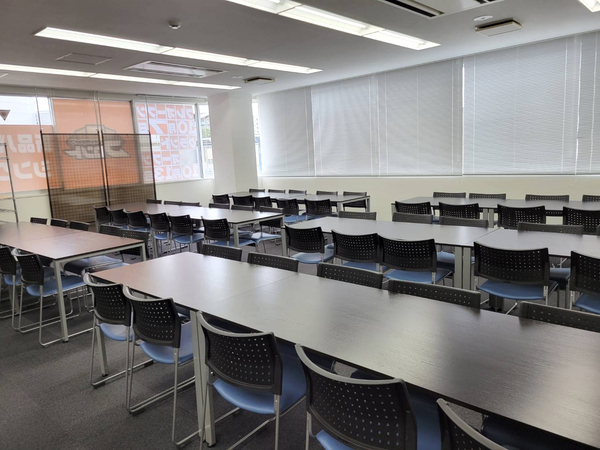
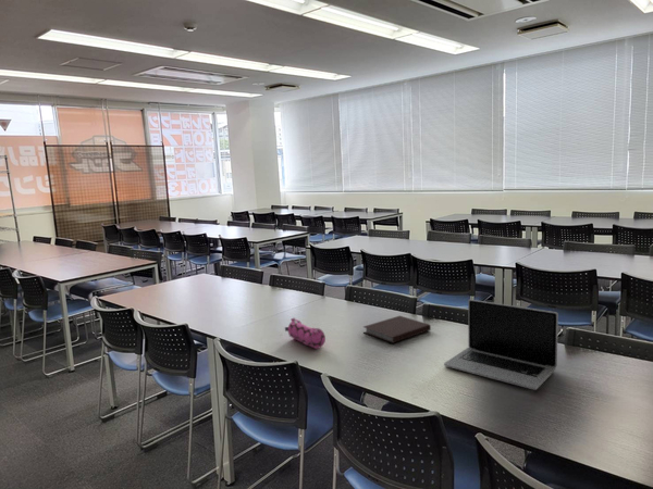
+ laptop (498, 340)
+ notebook (396, 328)
+ pencil case (305, 333)
